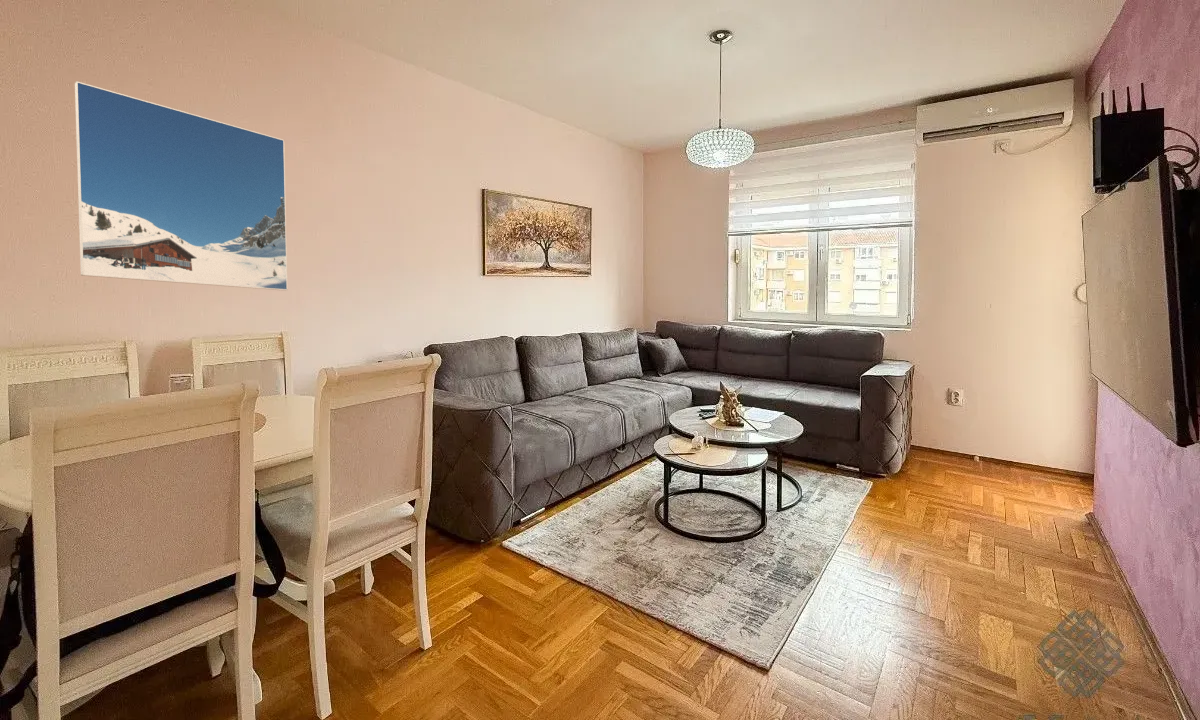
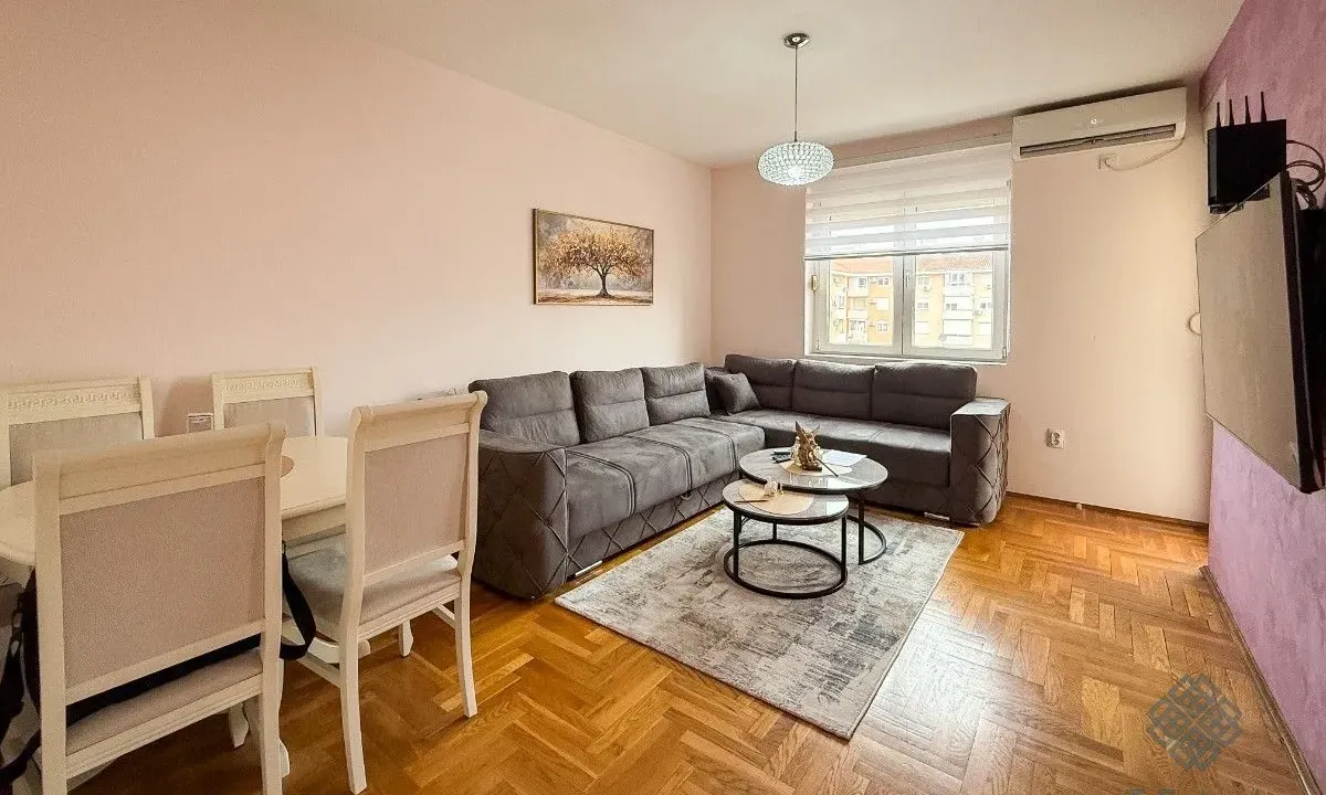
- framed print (194, 199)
